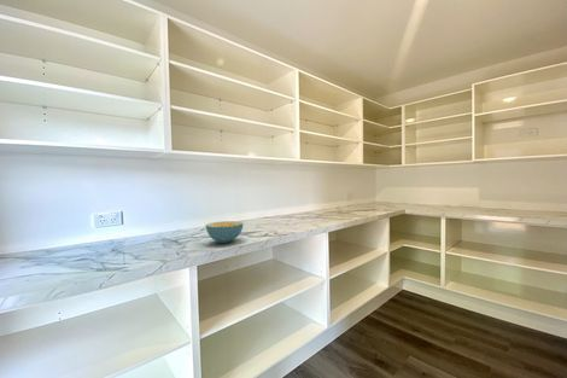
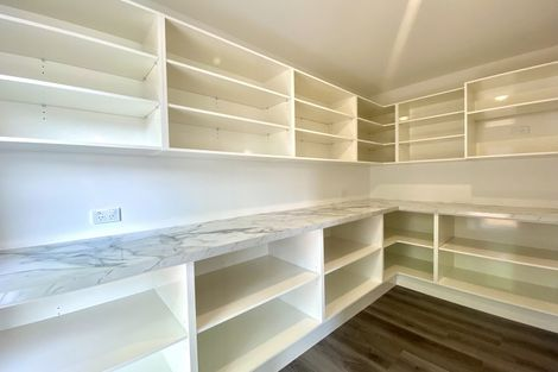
- cereal bowl (224, 232)
